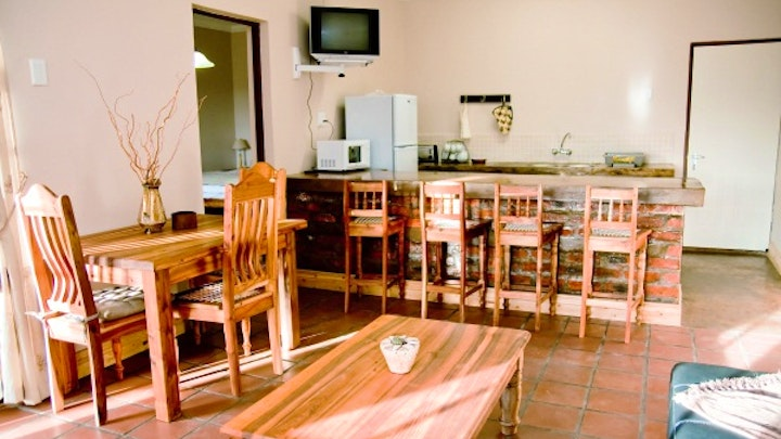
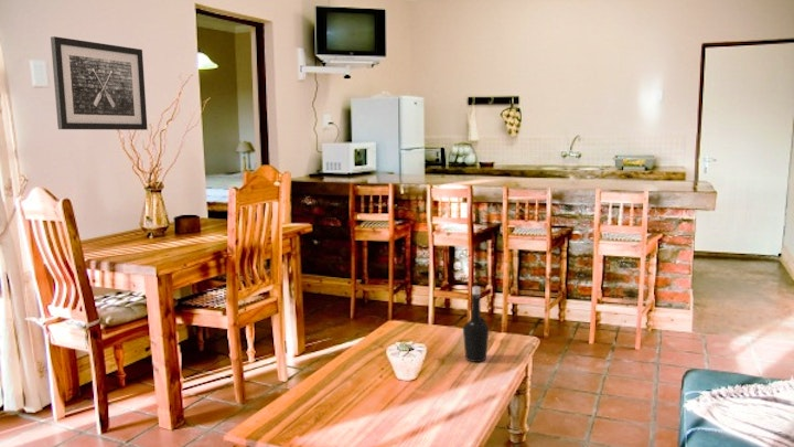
+ wall art (103, 86)
+ bottle (475, 322)
